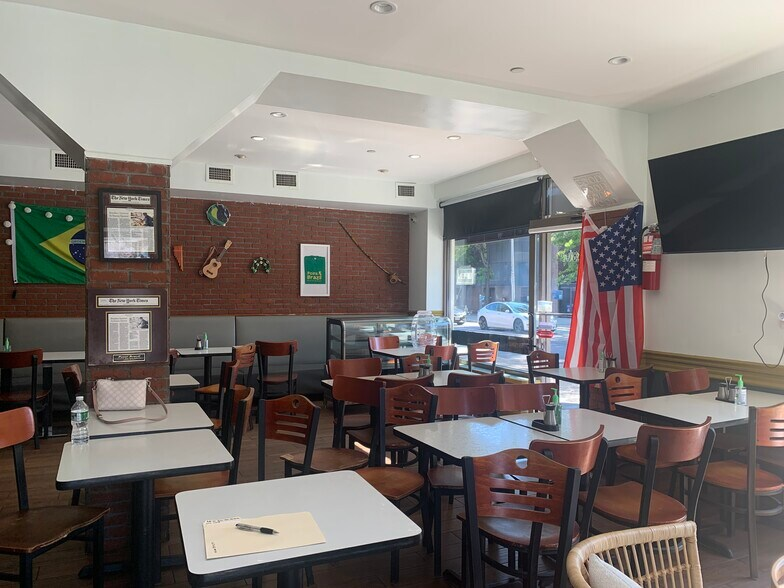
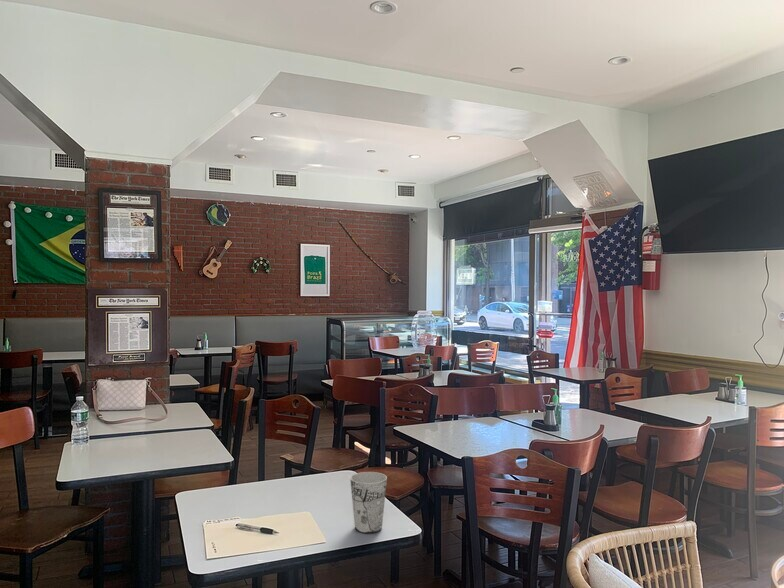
+ cup (368, 502)
